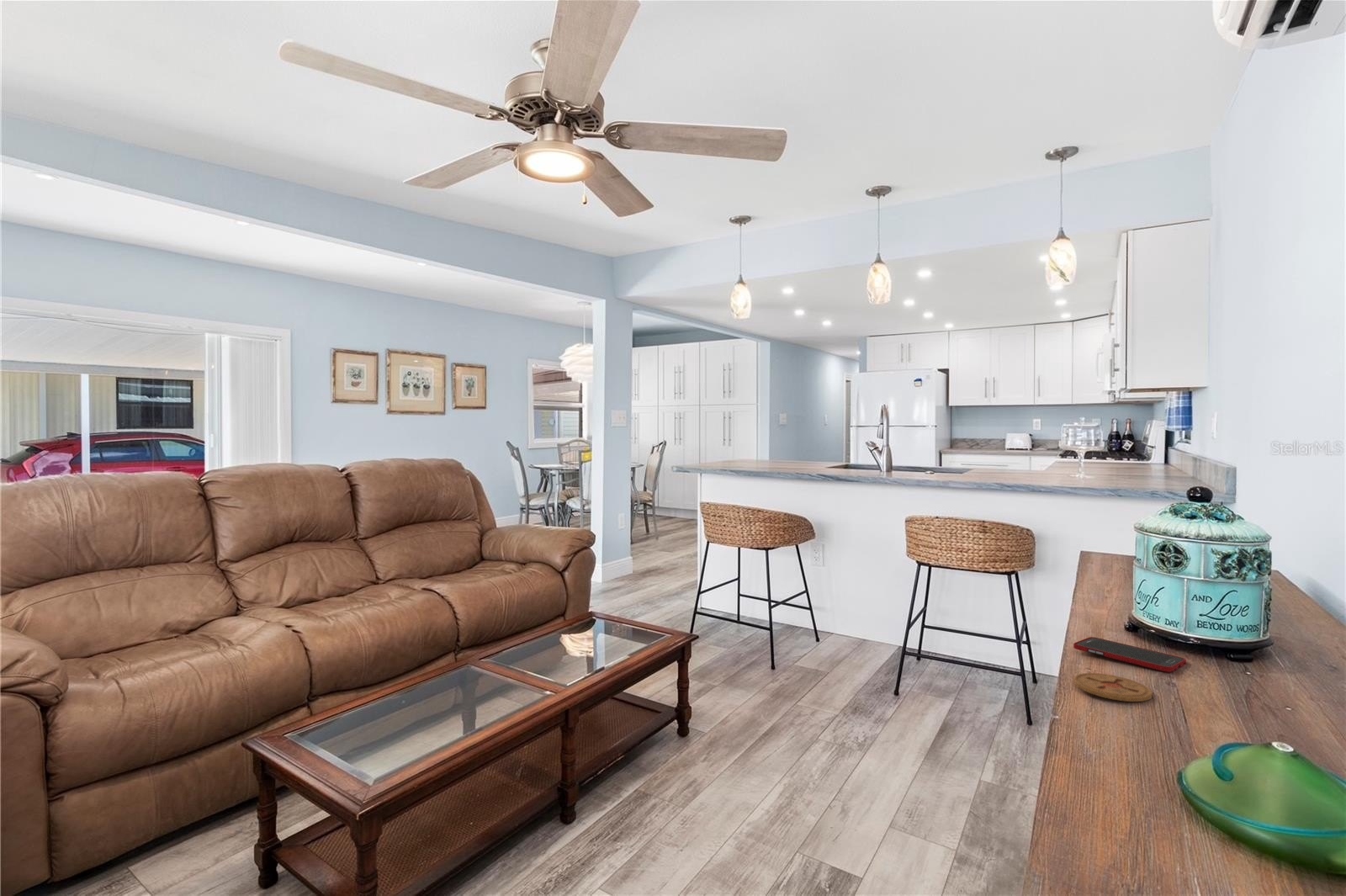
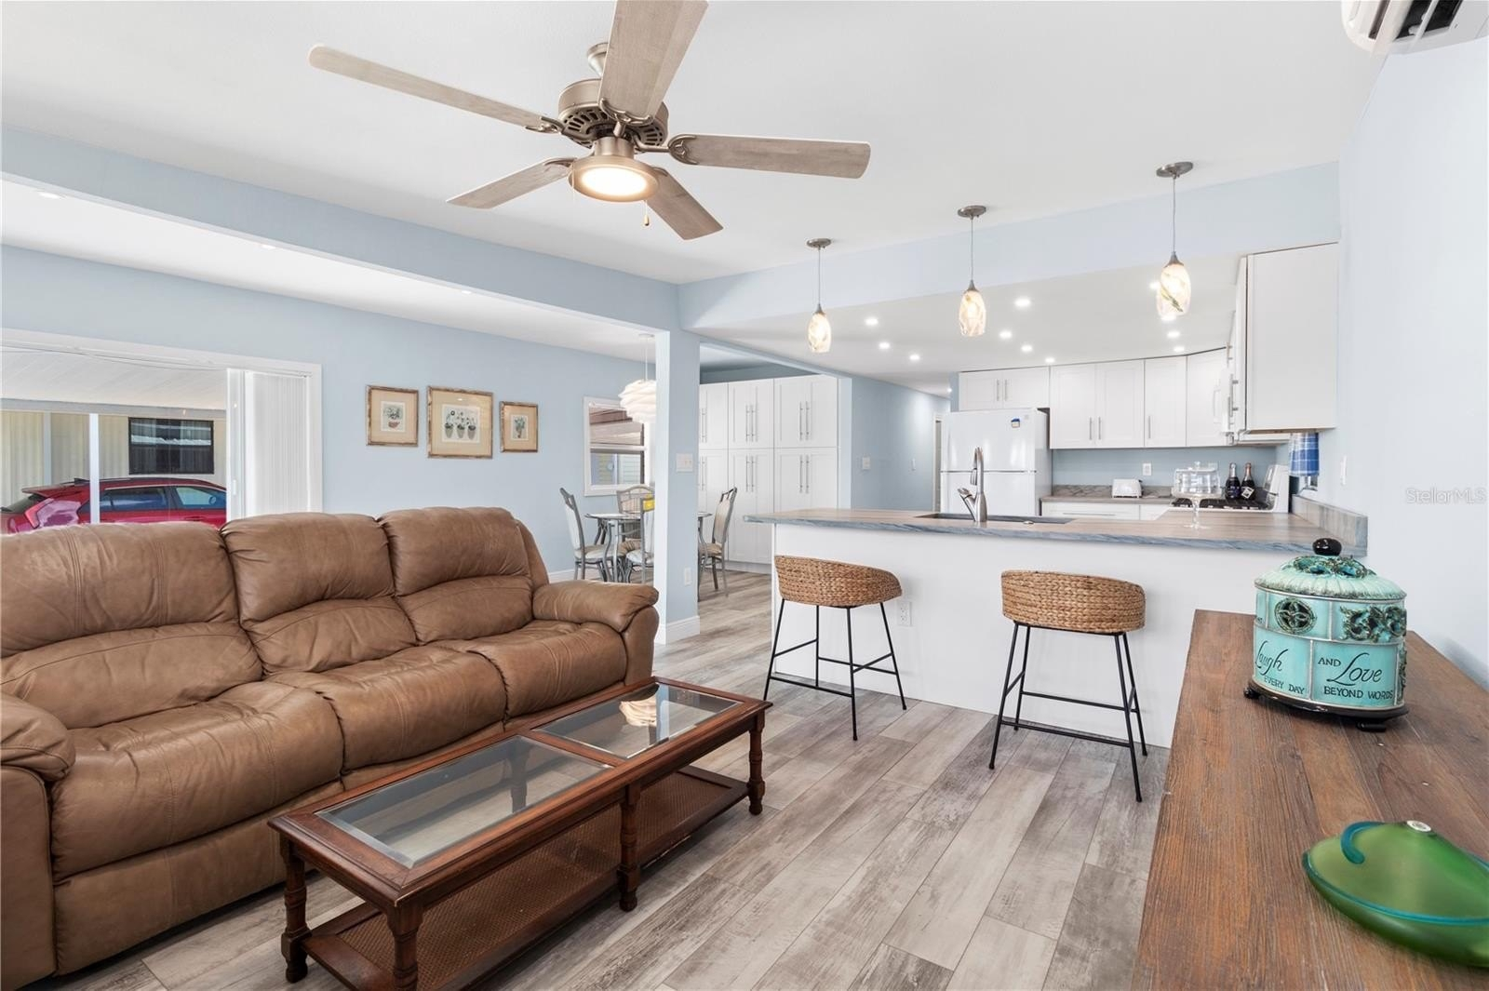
- cell phone (1127, 653)
- coaster (1111, 687)
